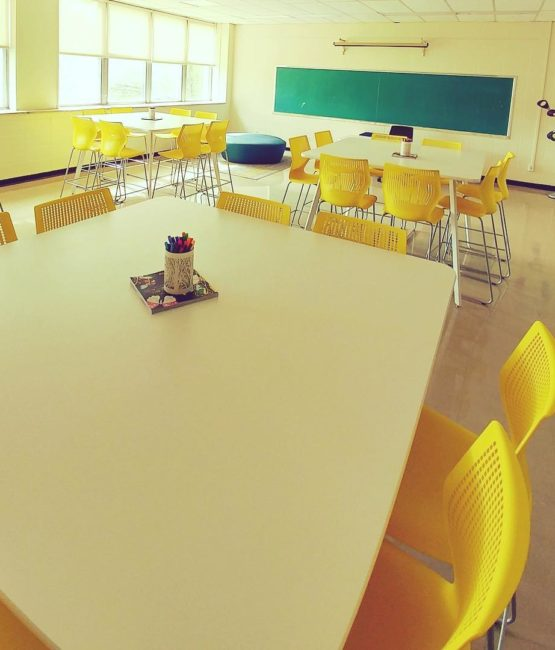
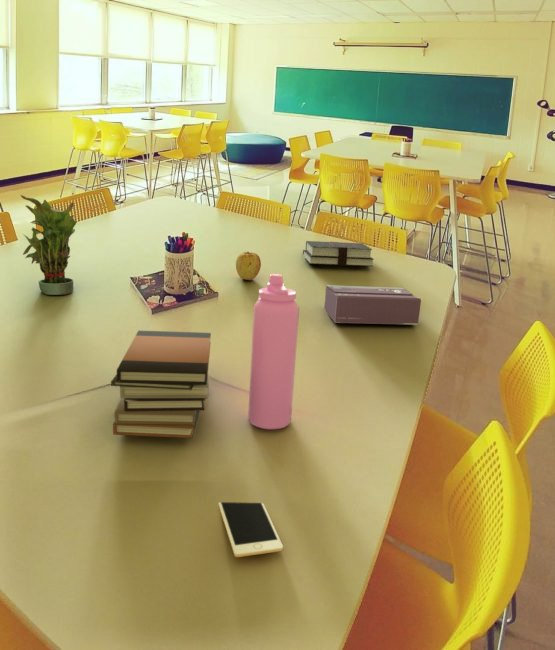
+ cell phone (247, 521)
+ apple (248, 265)
+ potted plant (47, 244)
+ tissue box (370, 304)
+ hardback book (337, 252)
+ water bottle (273, 351)
+ book stack (166, 379)
